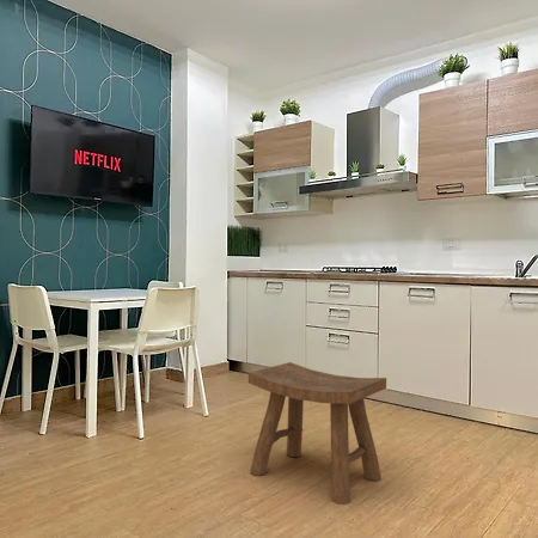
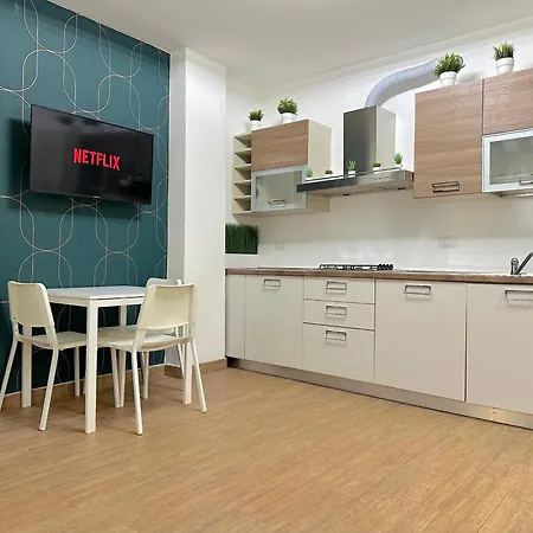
- stool (301, 424)
